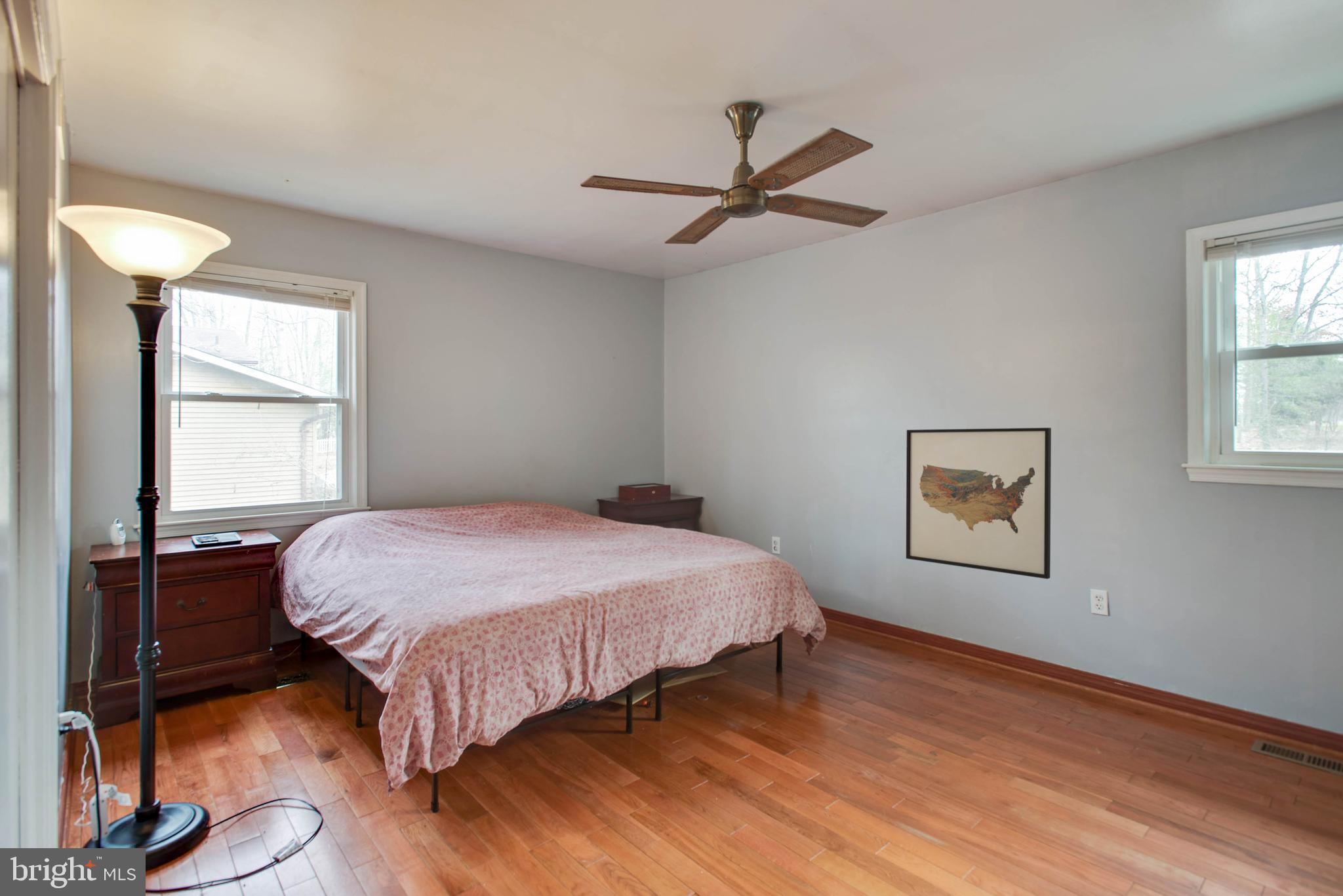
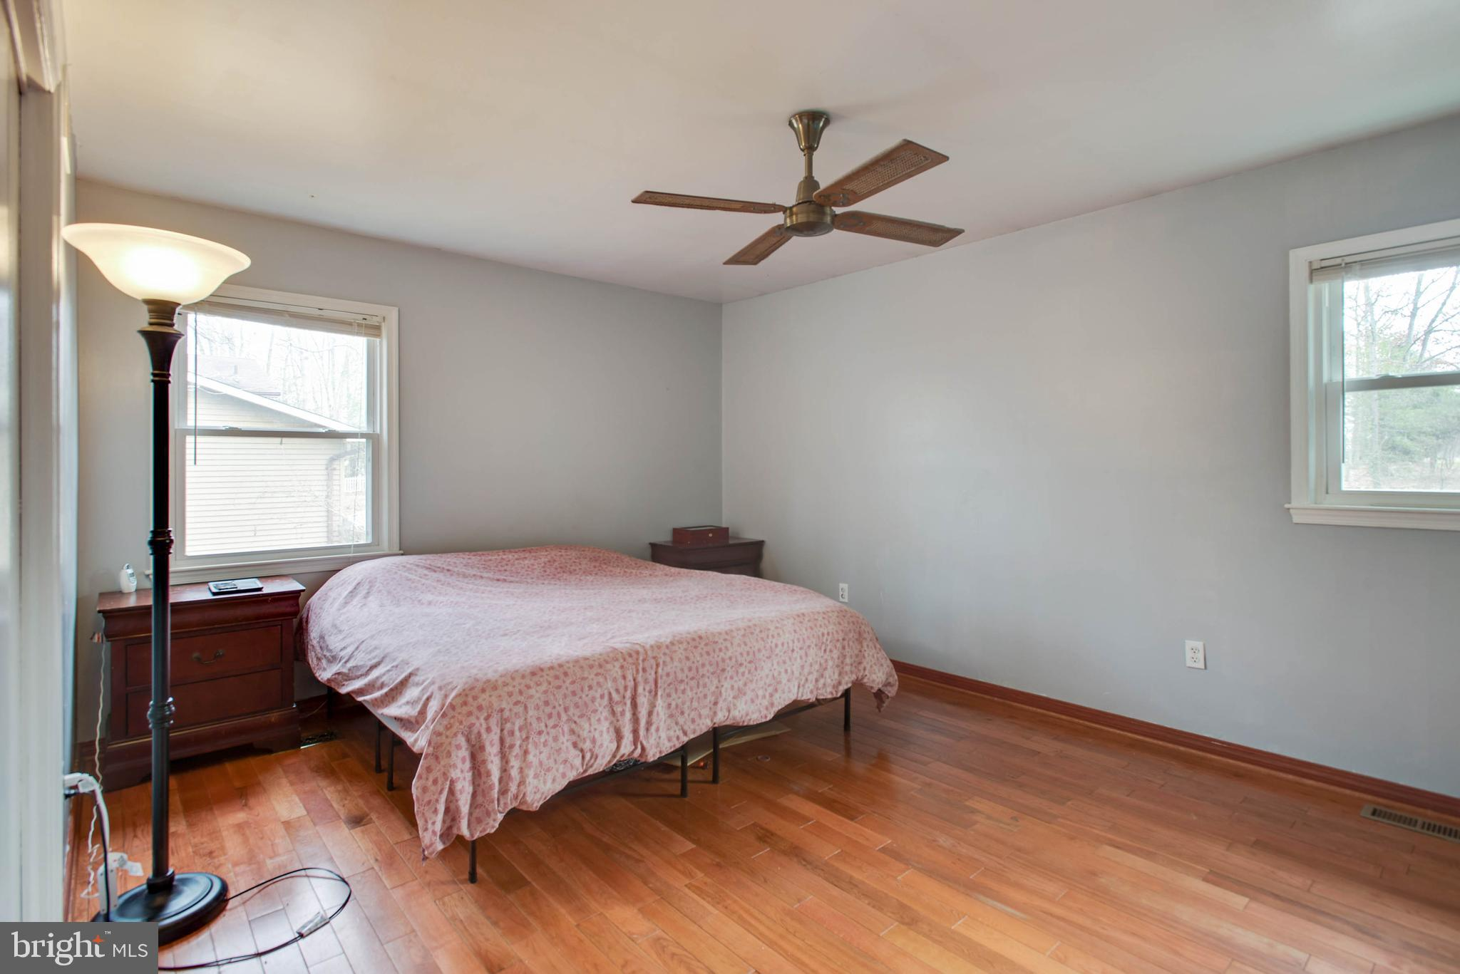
- wall art (972, 498)
